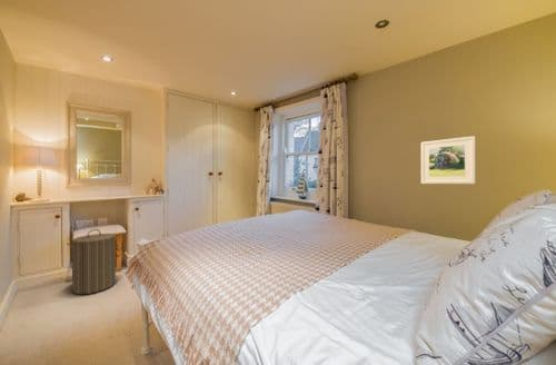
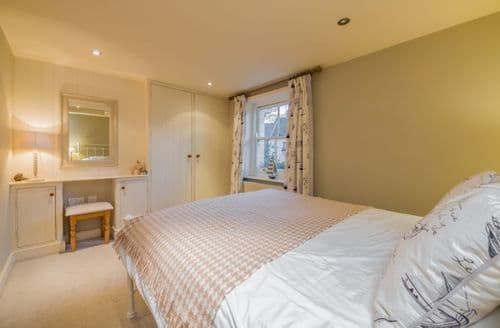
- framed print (446, 161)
- laundry hamper (95, 257)
